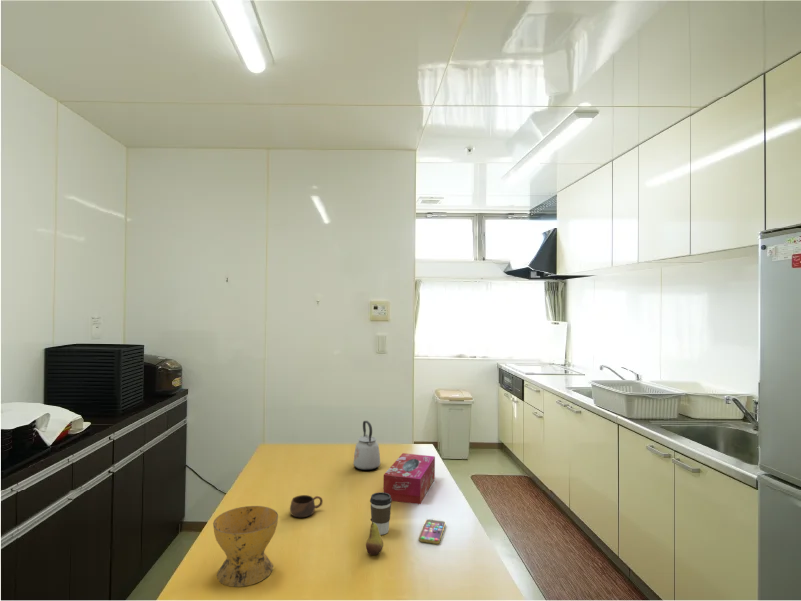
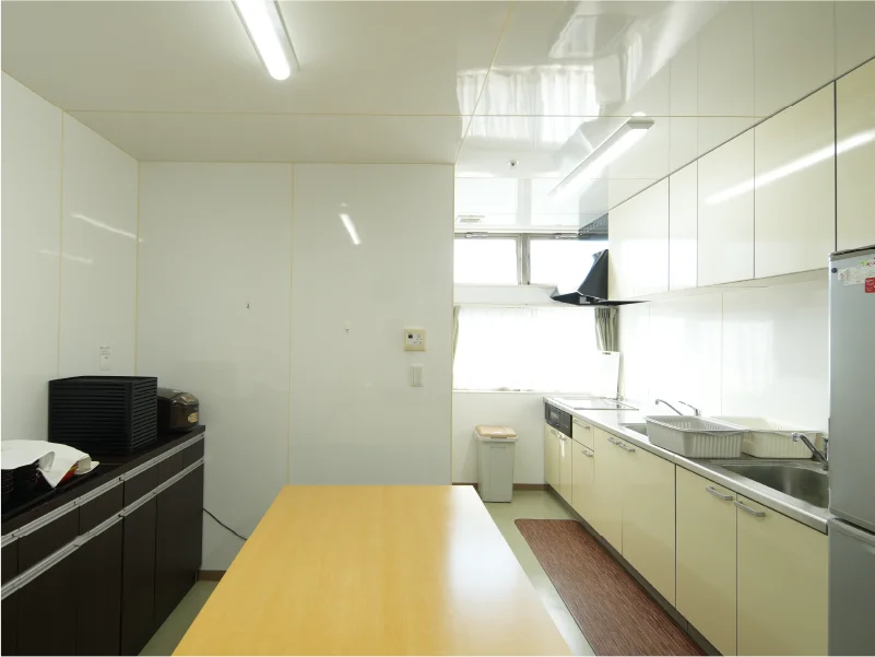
- kettle (365, 443)
- coffee cup (380, 513)
- smartphone (432, 531)
- cup (306, 505)
- tissue box (410, 476)
- fruit (374, 534)
- bowl (245, 544)
